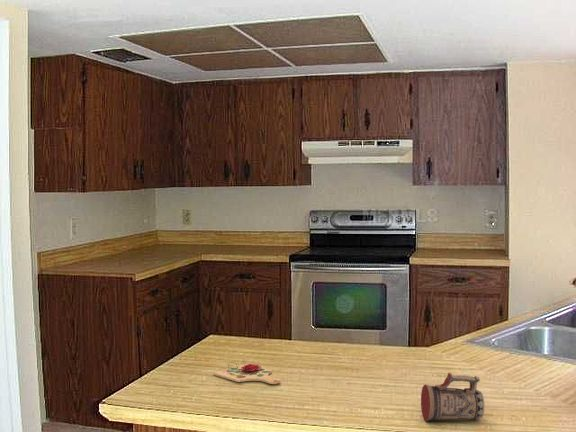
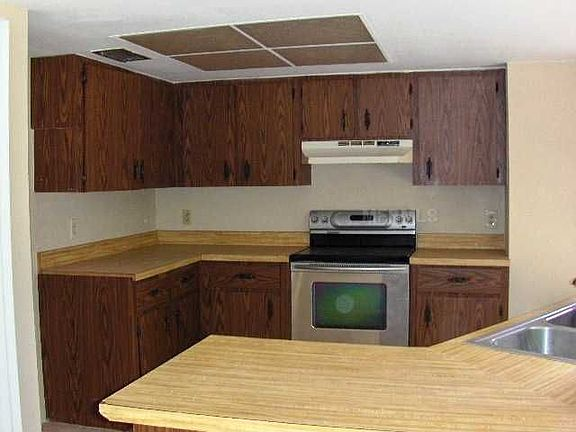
- cutting board (253, 372)
- beer mug (452, 395)
